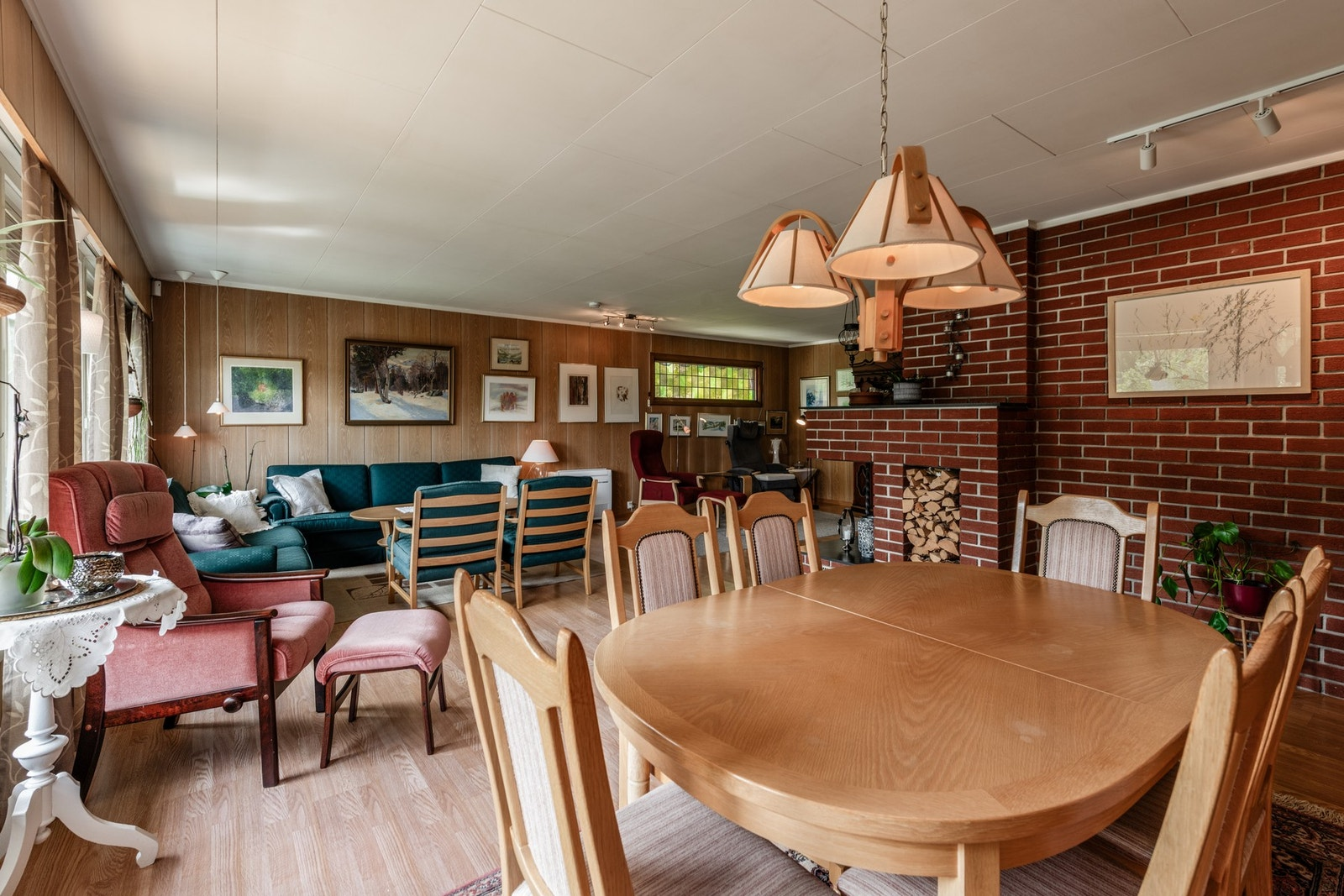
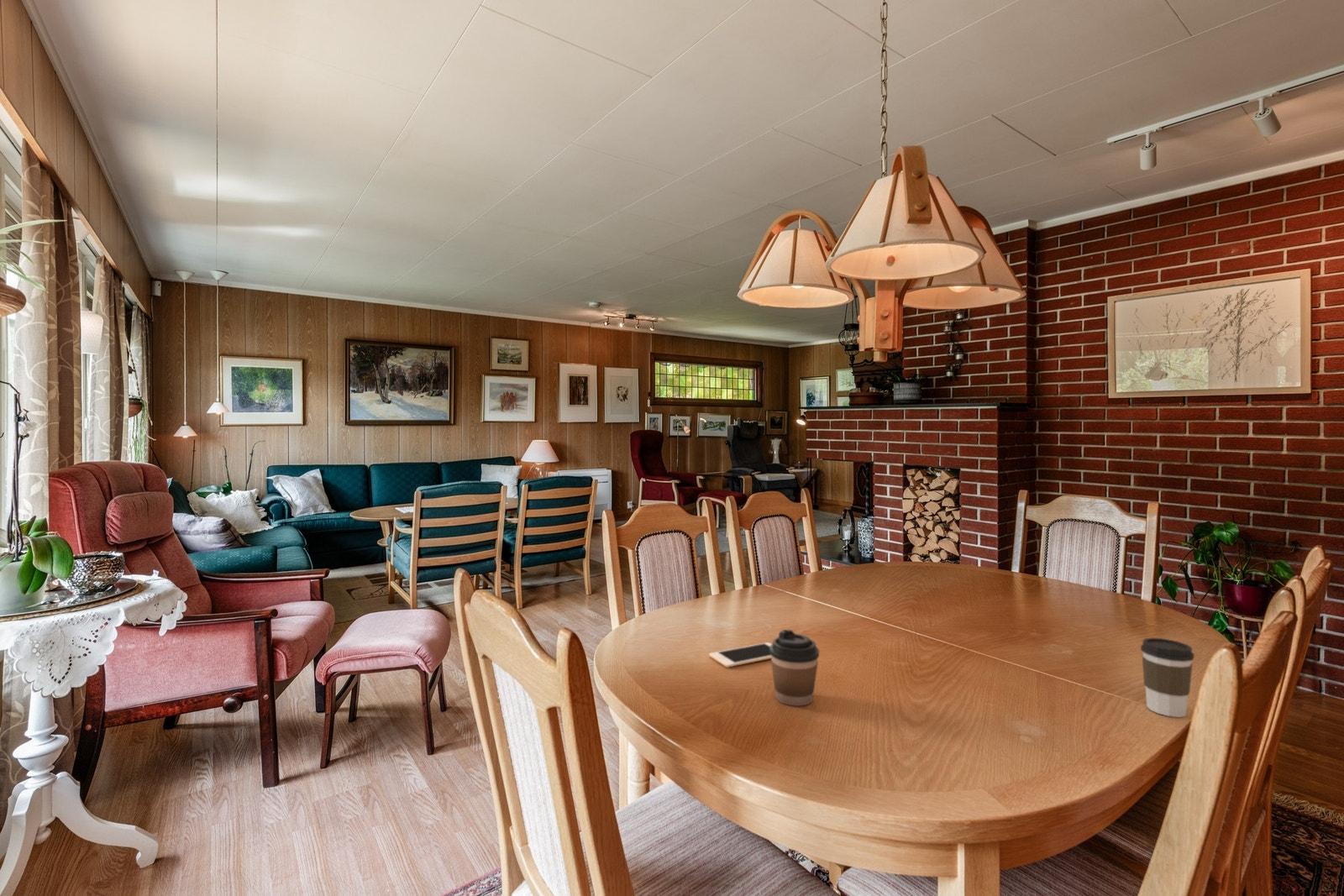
+ coffee cup (1166, 677)
+ cell phone (748, 654)
+ coffee cup (794, 666)
